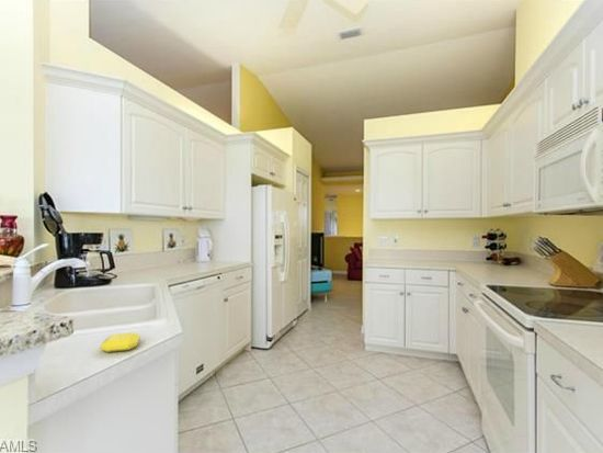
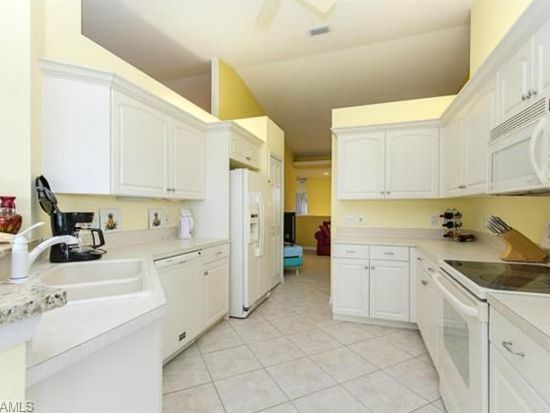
- soap bar (121, 341)
